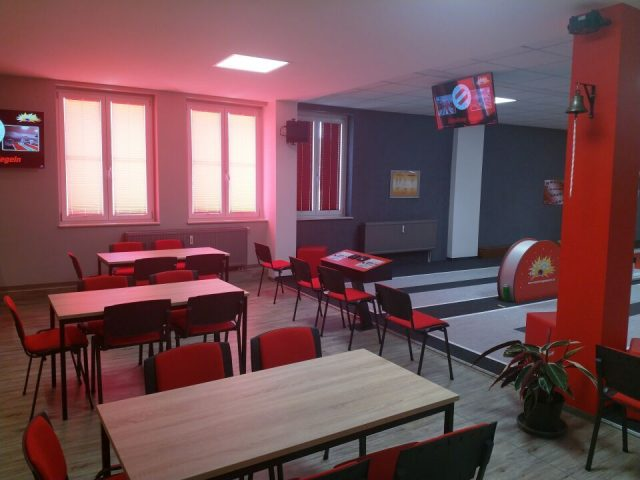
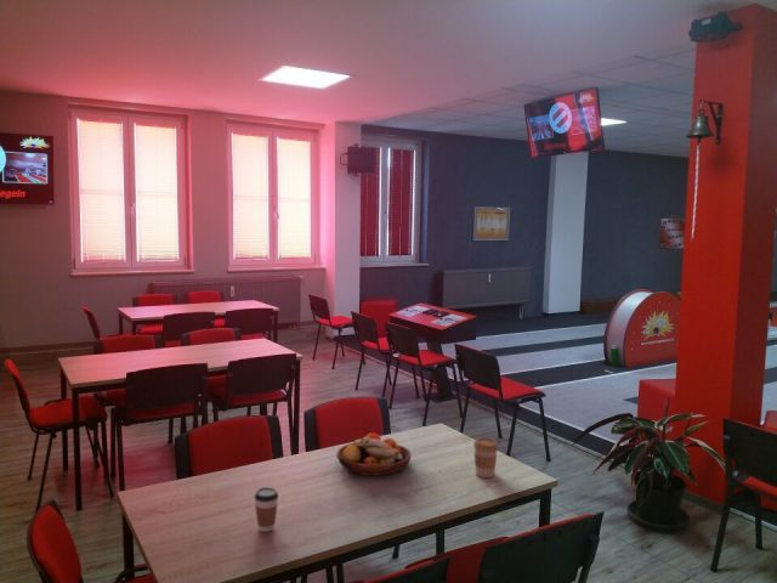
+ coffee cup (484, 457)
+ coffee cup (266, 509)
+ fruit bowl (374, 449)
